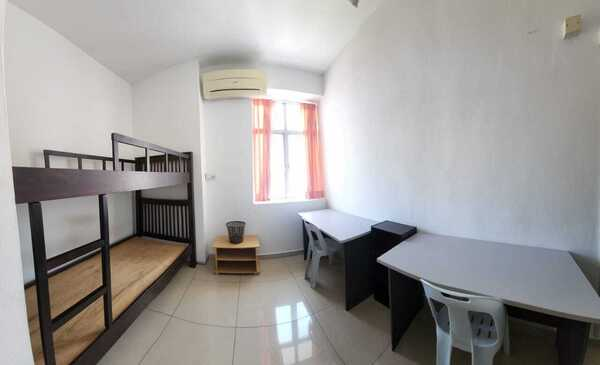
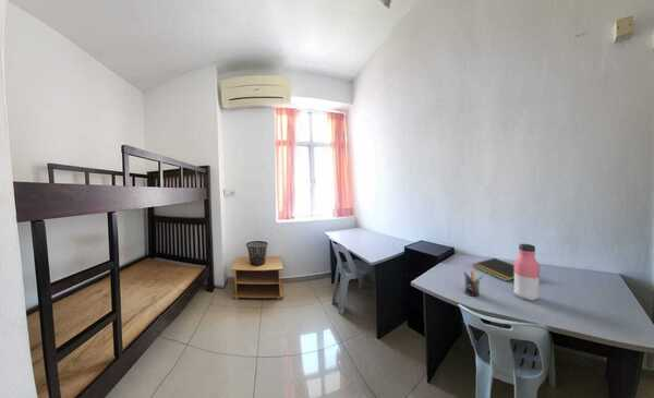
+ water bottle (526, 270)
+ pen holder (473, 281)
+ notepad (499, 268)
